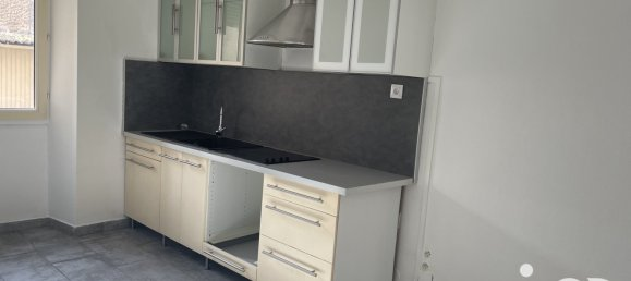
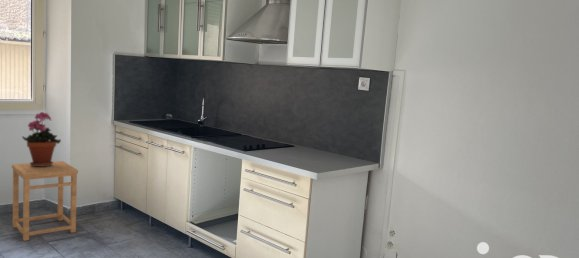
+ side table (40, 188)
+ potted plant (41, 139)
